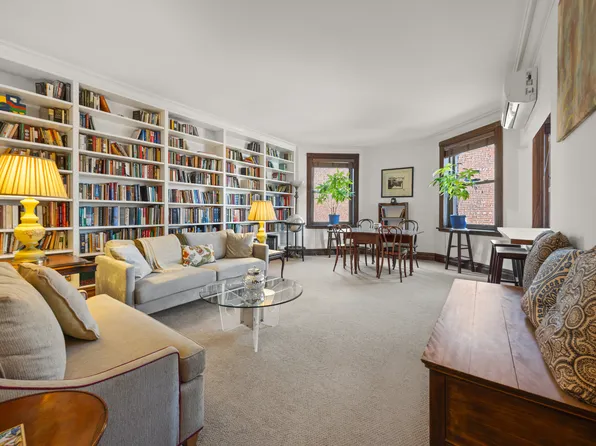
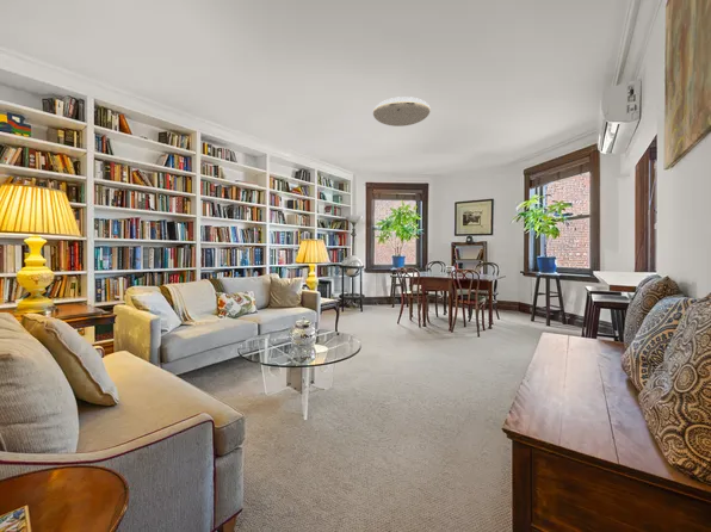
+ ceiling light (401, 112)
